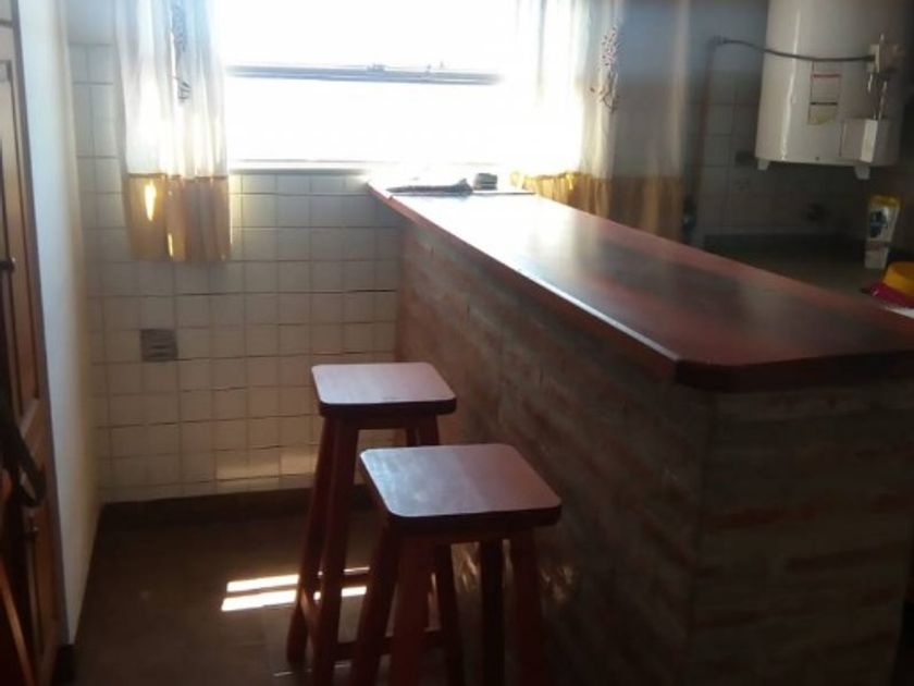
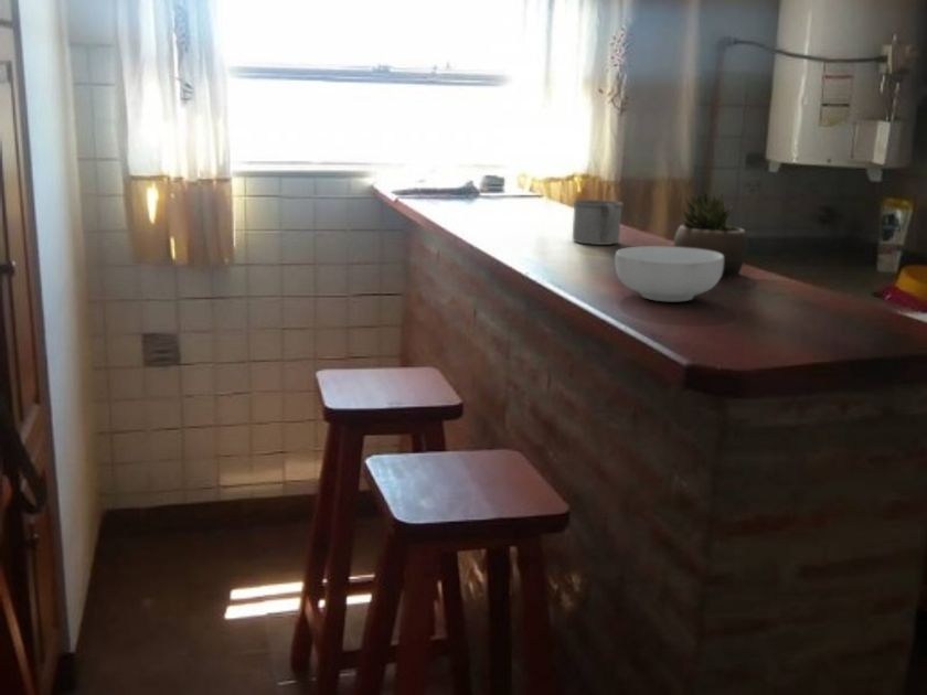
+ mug (598, 221)
+ cereal bowl (668, 275)
+ succulent plant (708, 233)
